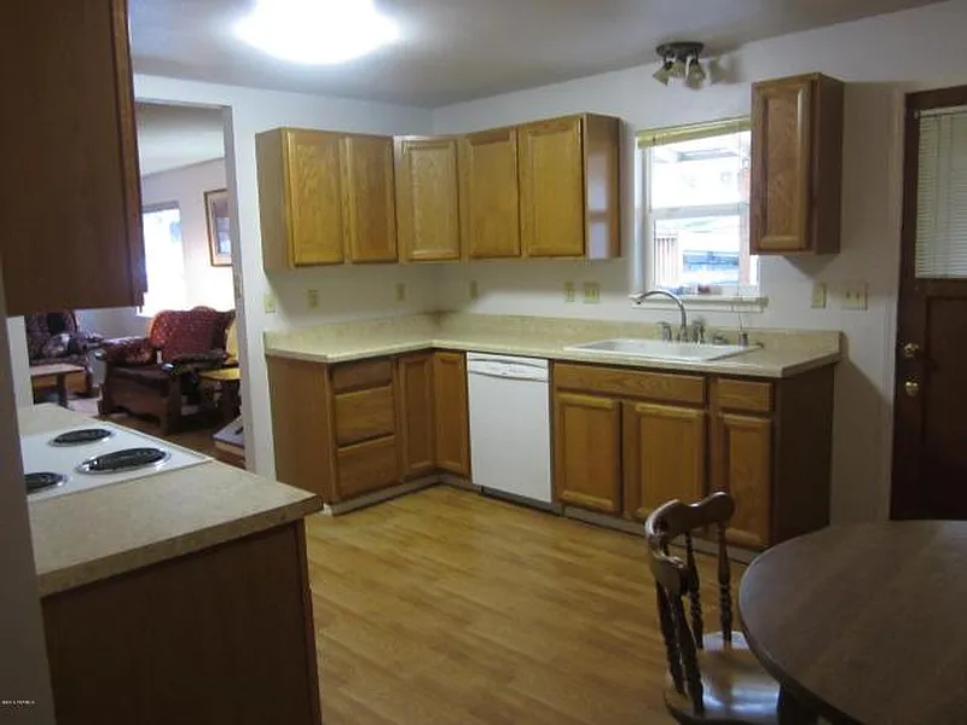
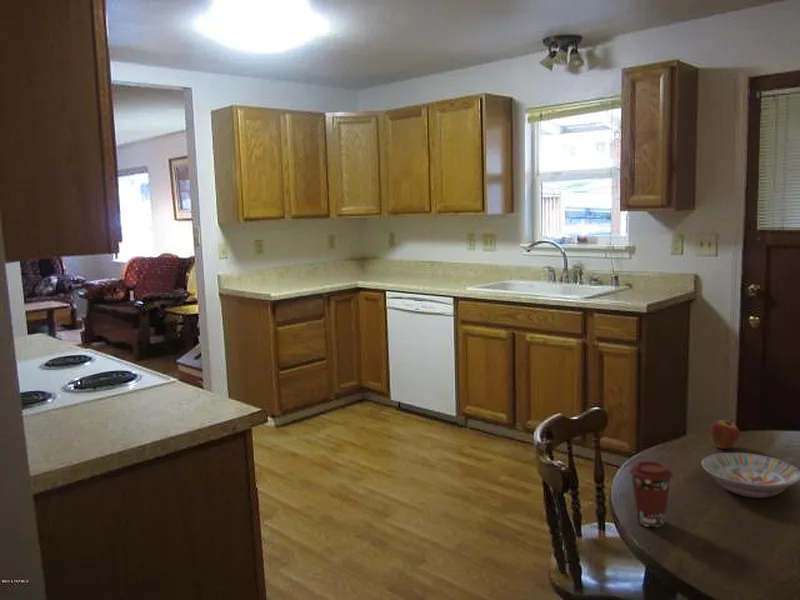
+ fruit (724, 432)
+ coffee cup (650, 494)
+ bowl (749, 478)
